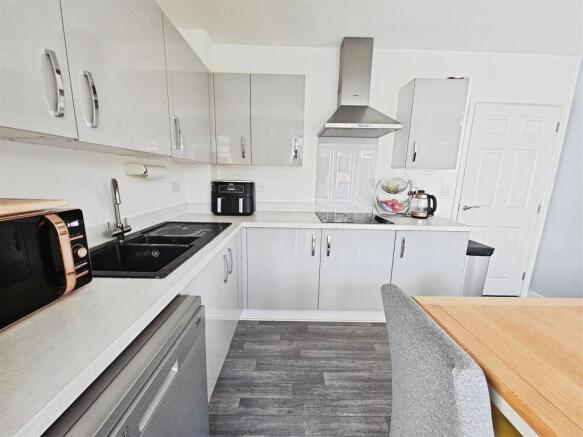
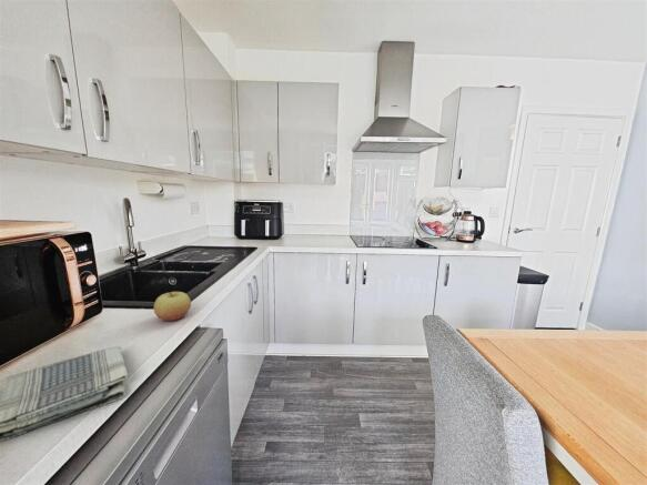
+ dish towel (65, 383)
+ apple (172, 304)
